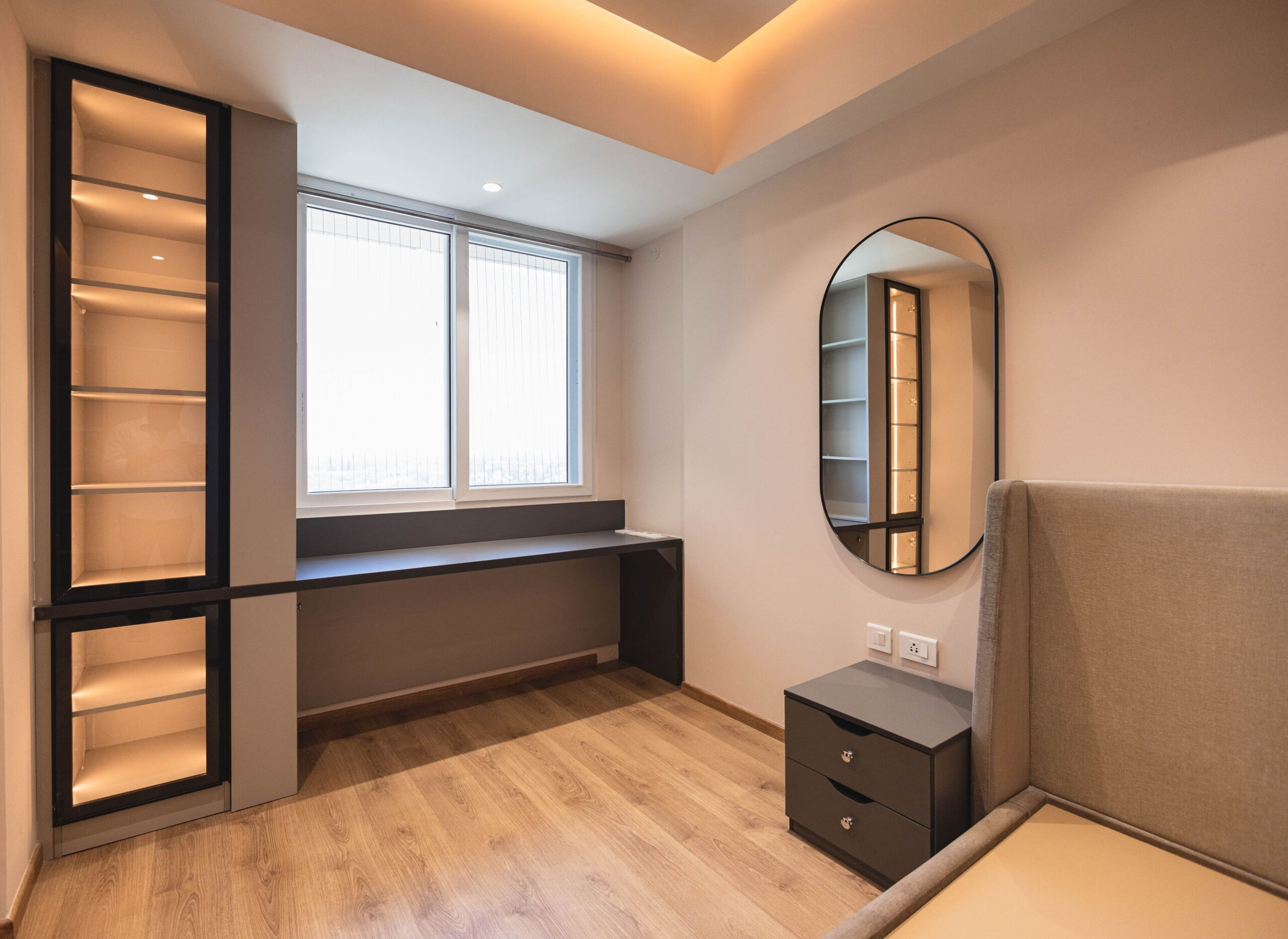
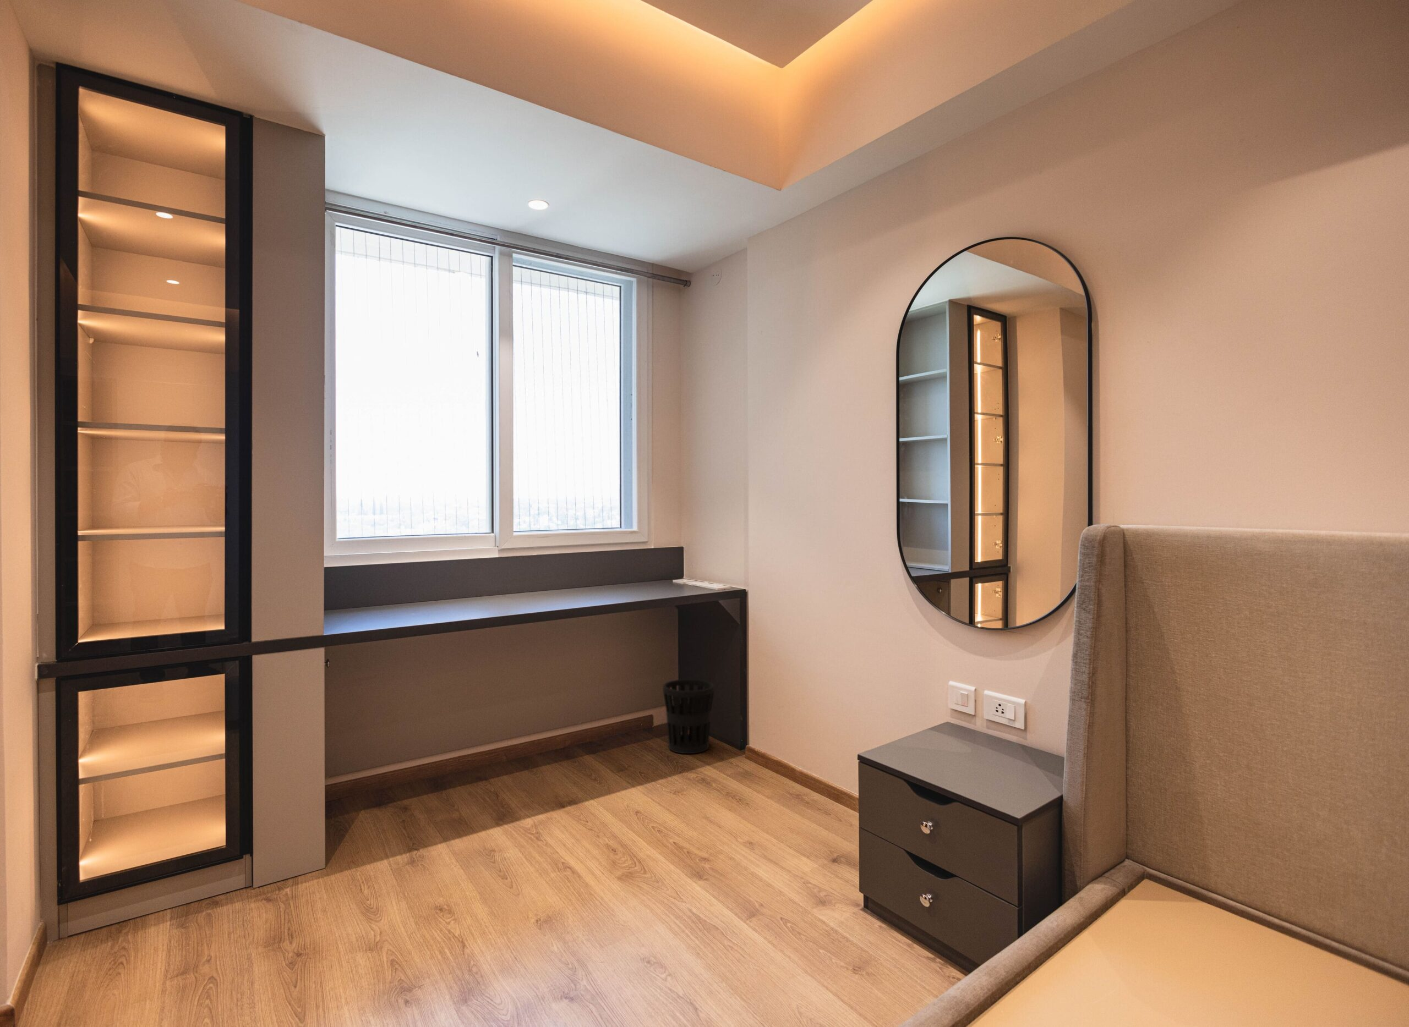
+ wastebasket (688, 715)
